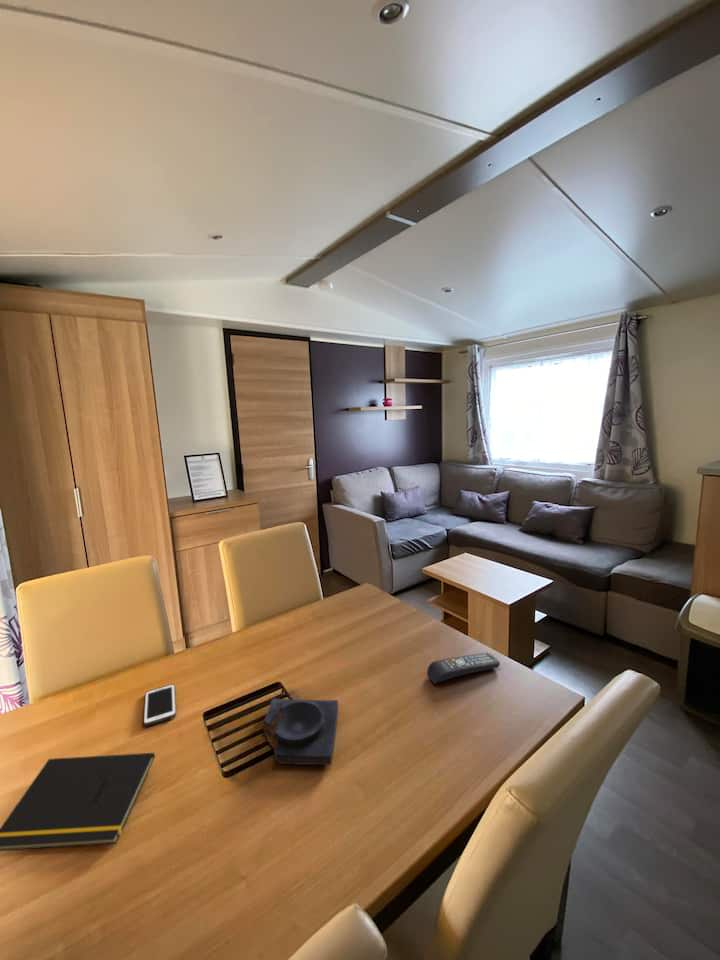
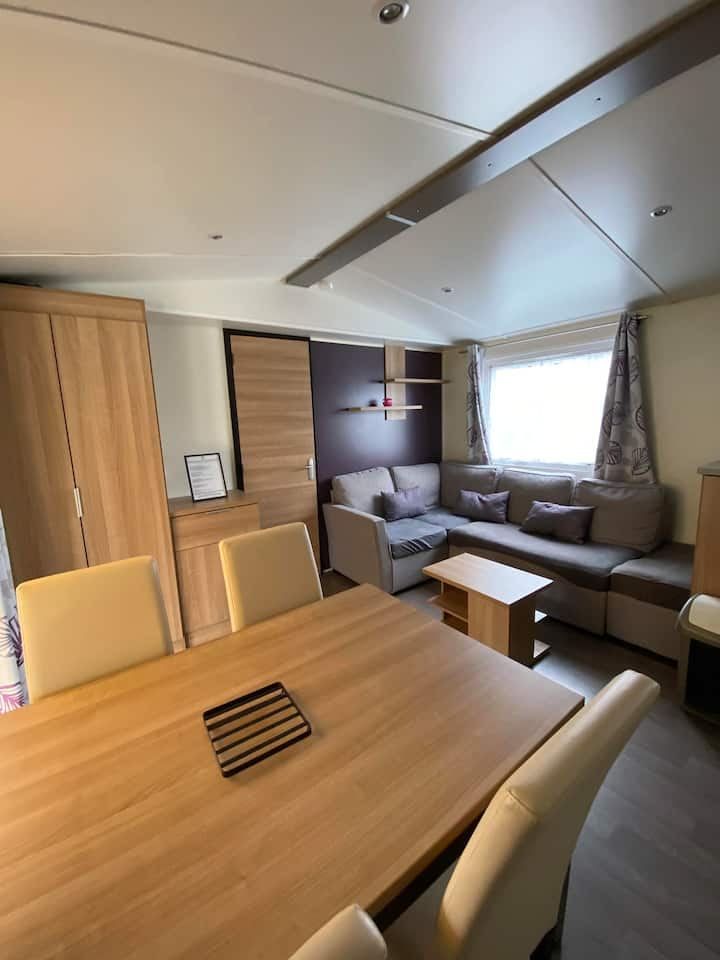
- remote control (463, 665)
- notepad (79, 797)
- cell phone (160, 703)
- decorative bowl (307, 723)
